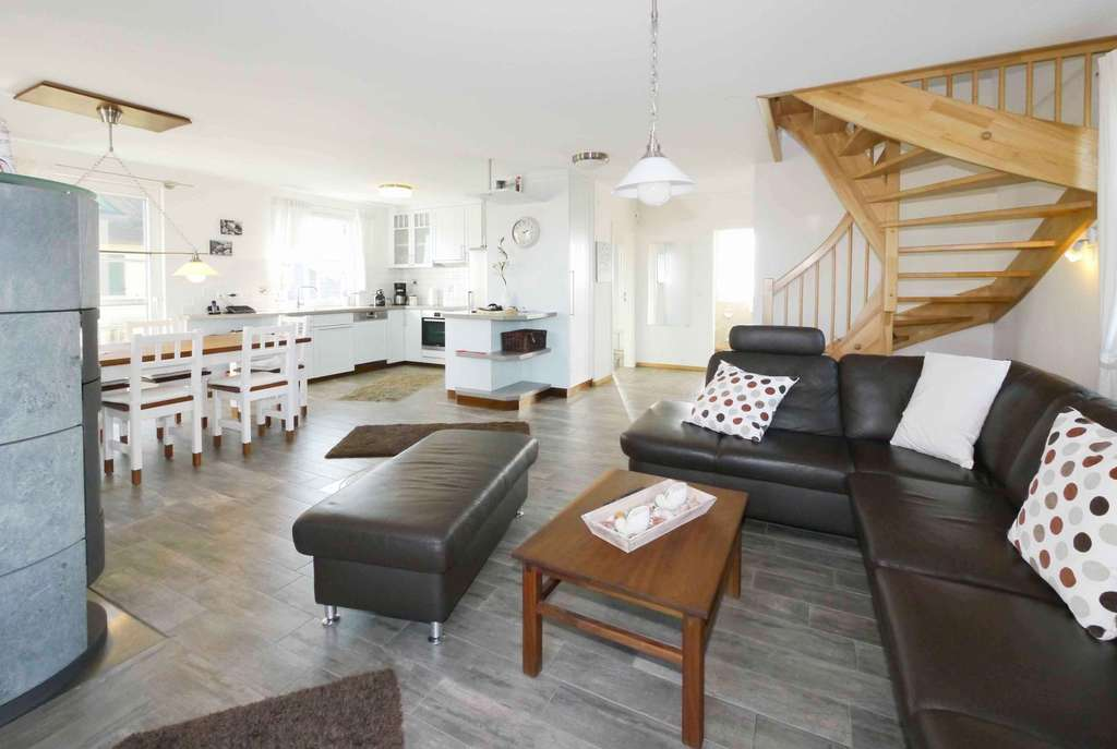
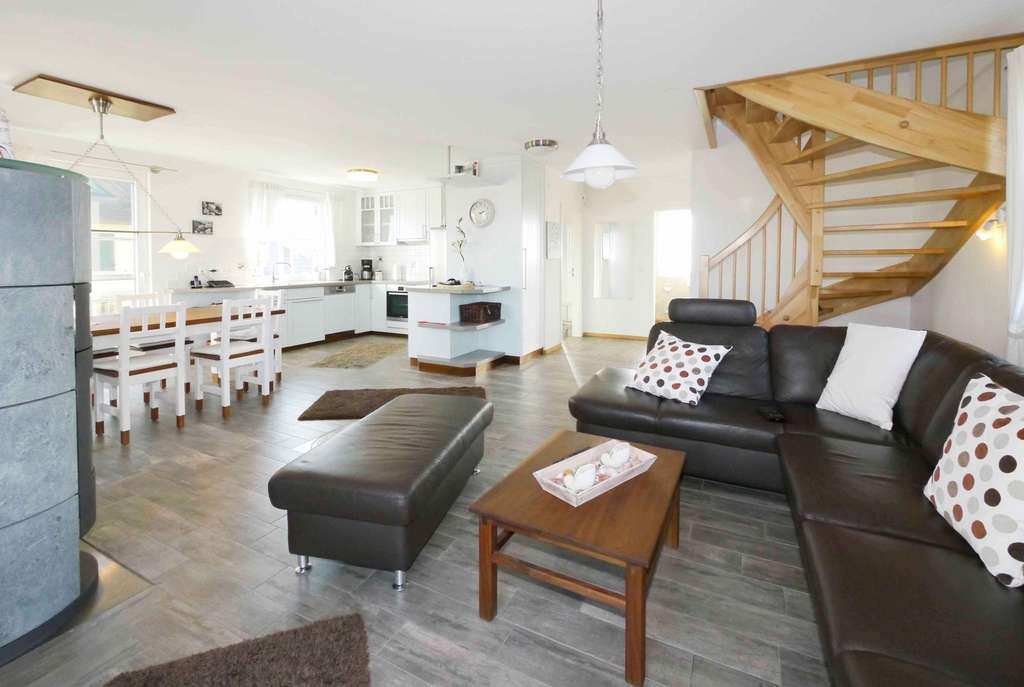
+ remote control (770, 413)
